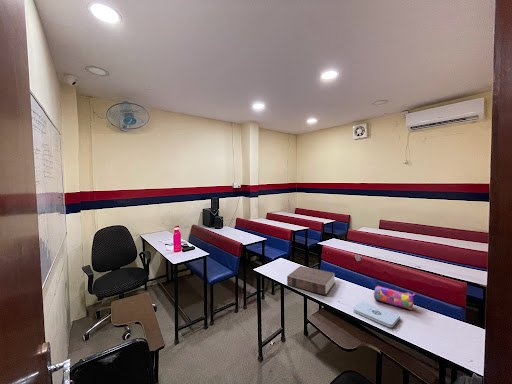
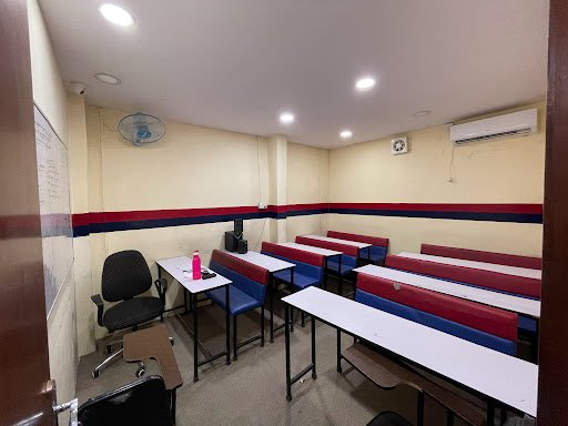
- pencil case (393, 296)
- book (311, 278)
- notepad (375, 313)
